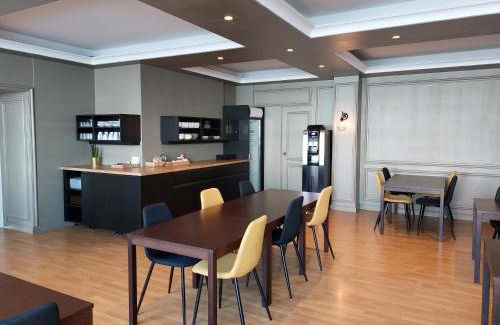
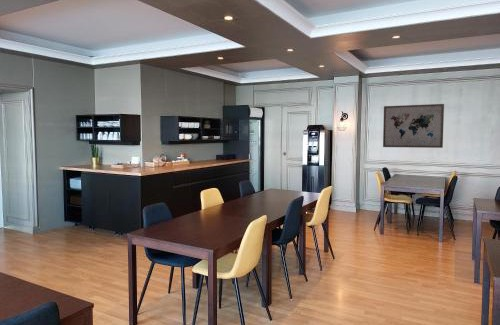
+ wall art (412, 126)
